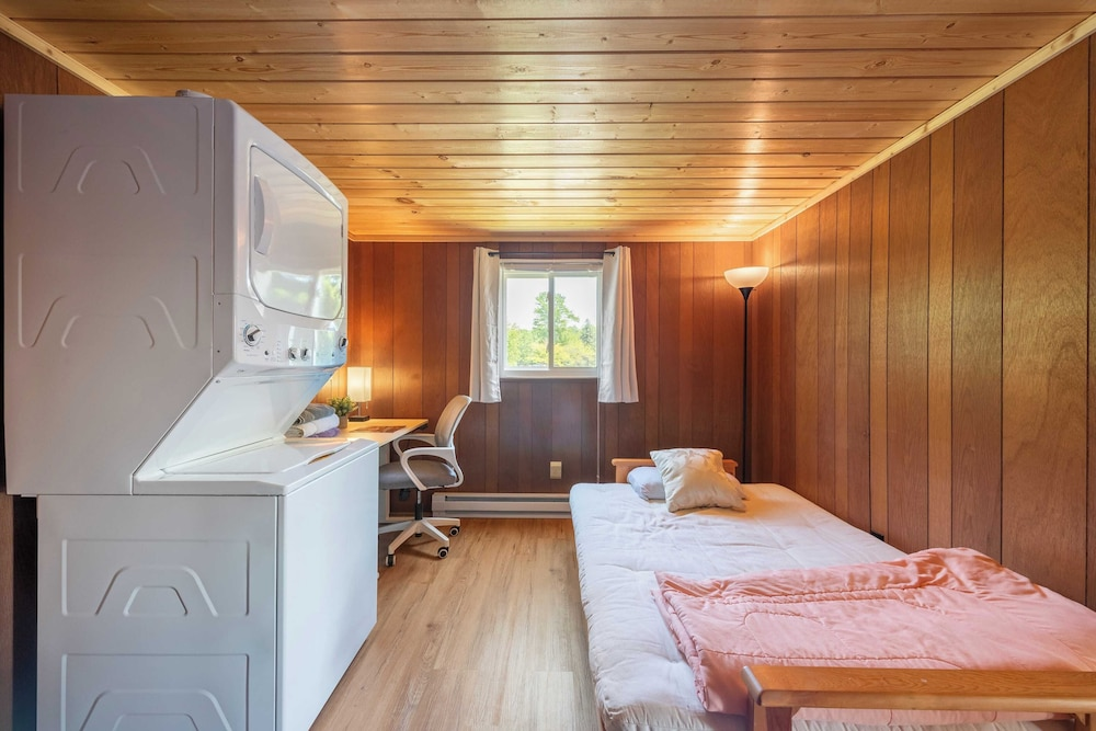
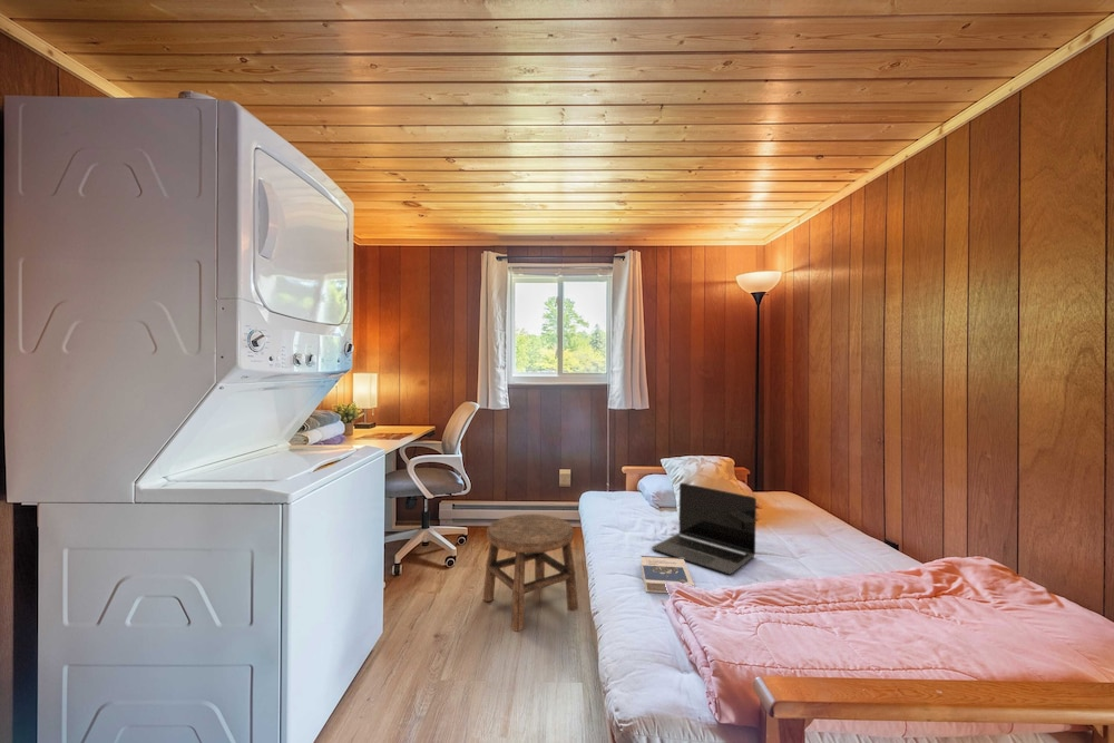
+ laptop (702, 524)
+ hardback book (665, 574)
+ stool (528, 560)
